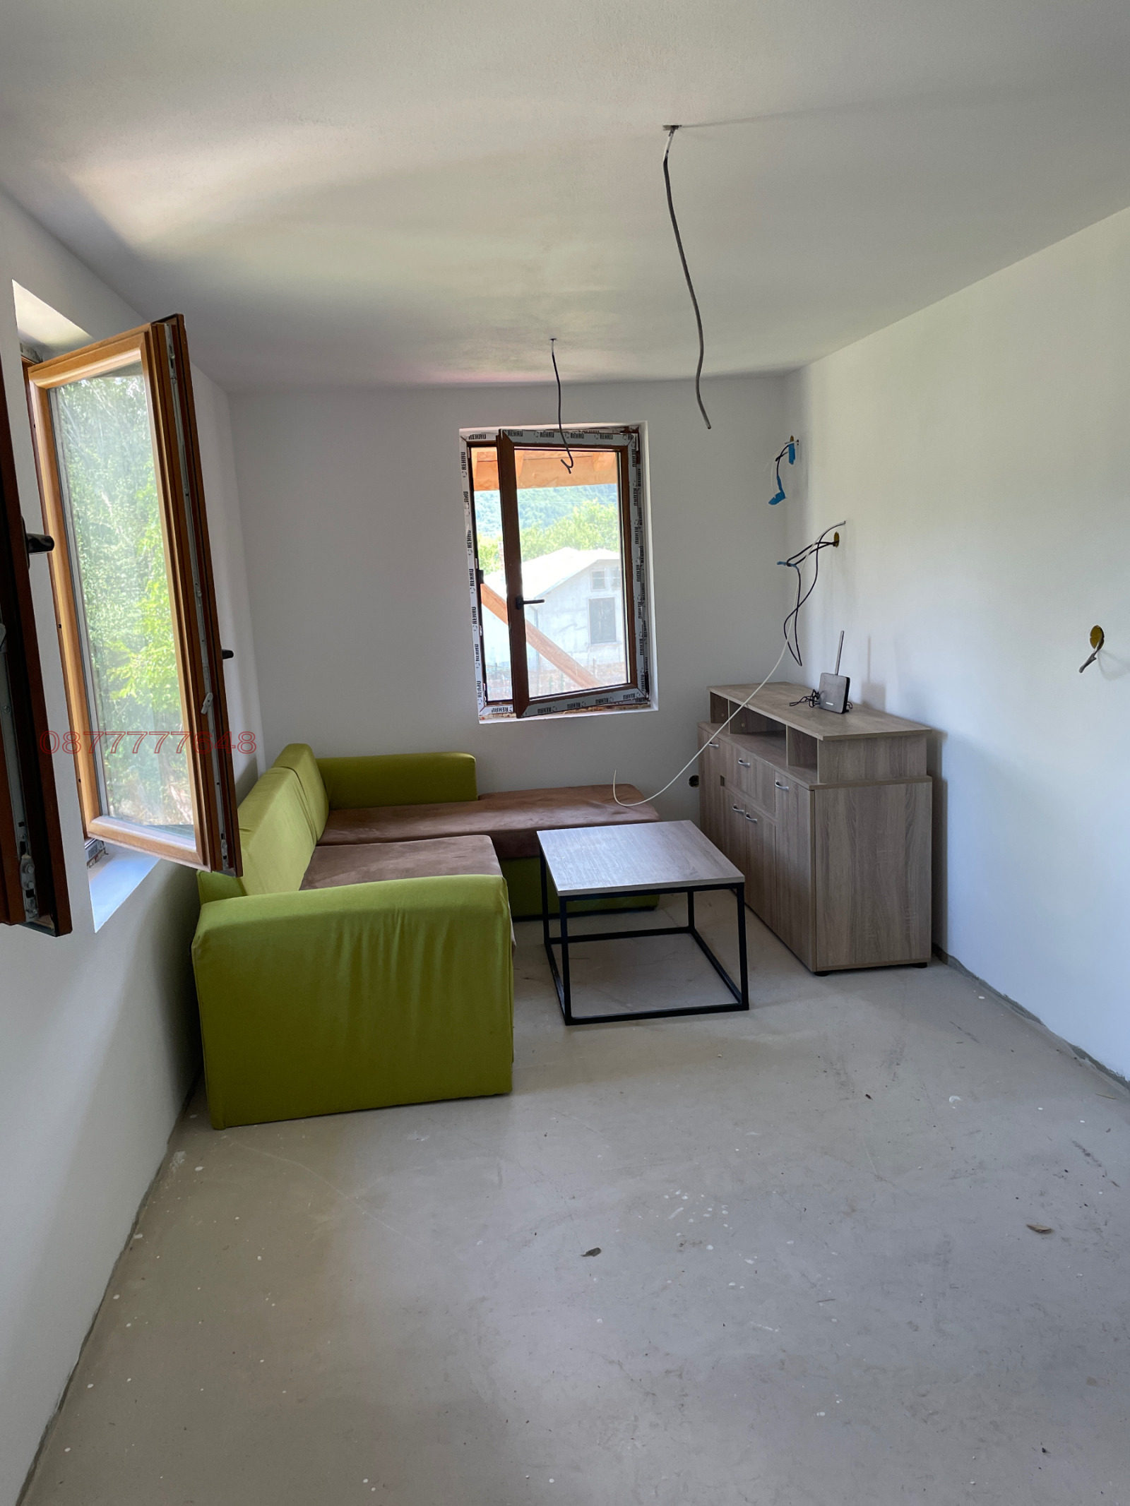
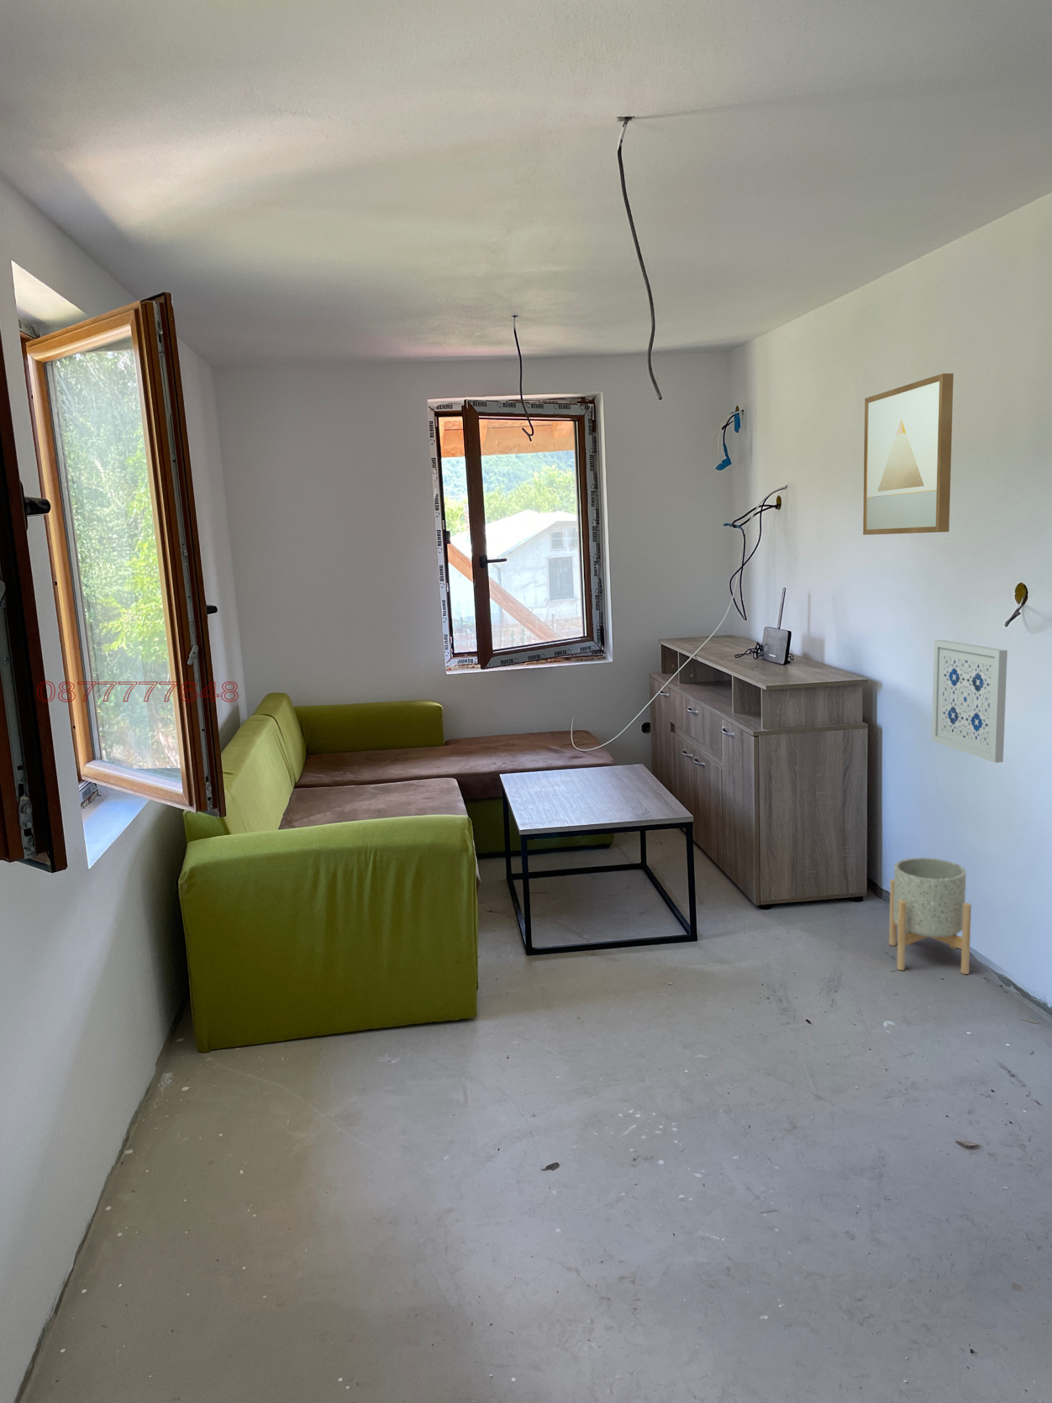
+ wall art (967, 698)
+ planter (928, 913)
+ wall art (904, 460)
